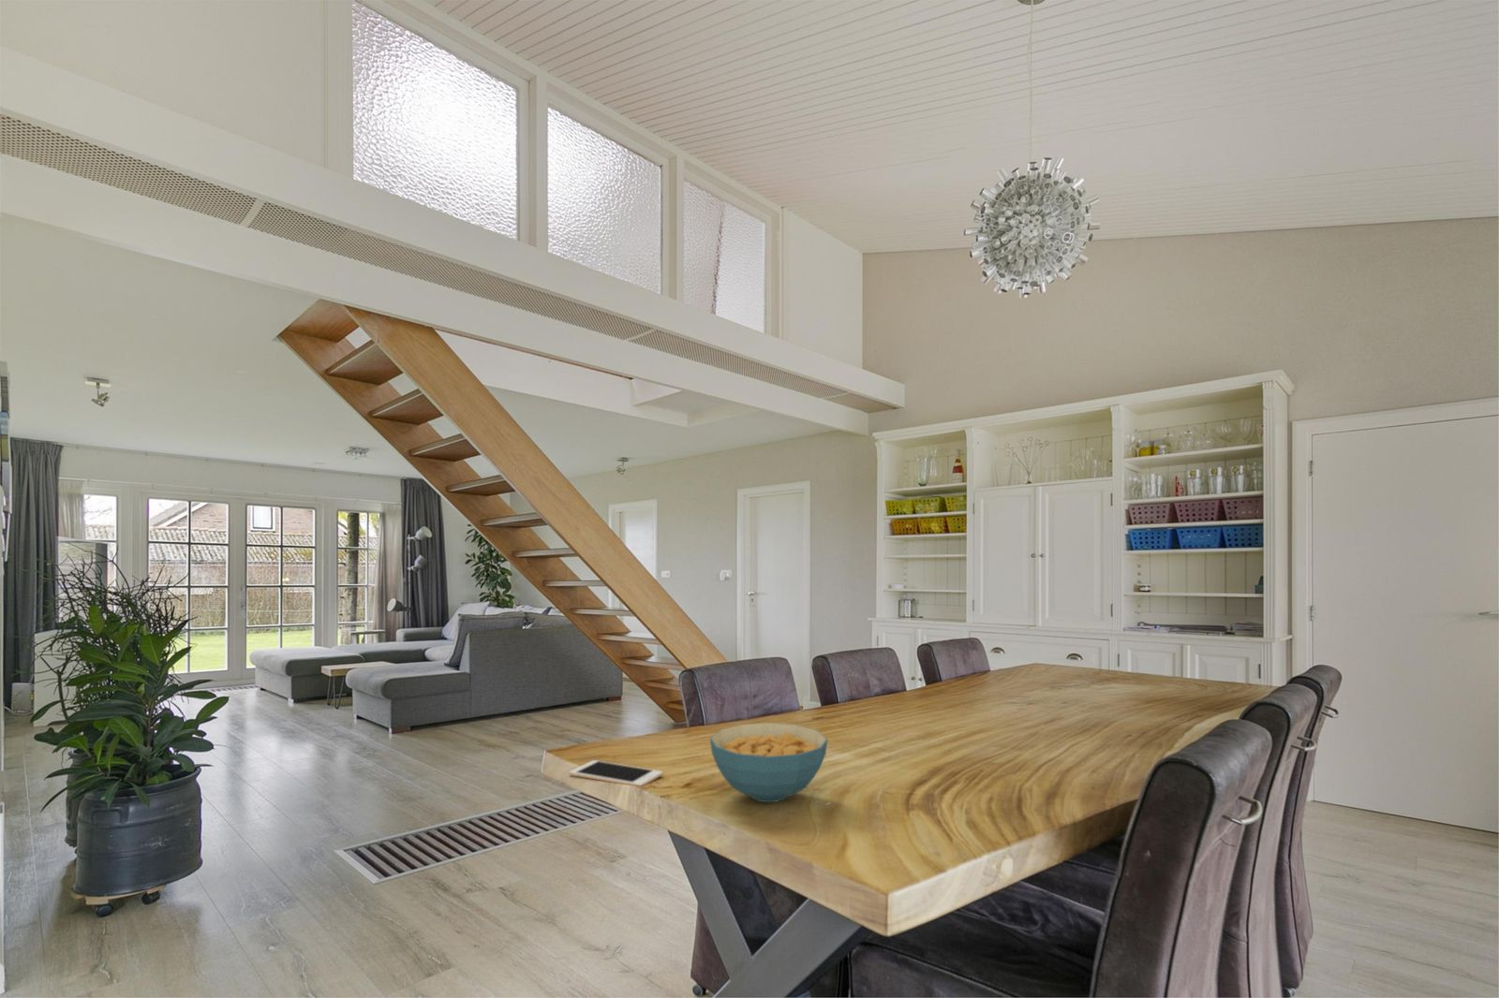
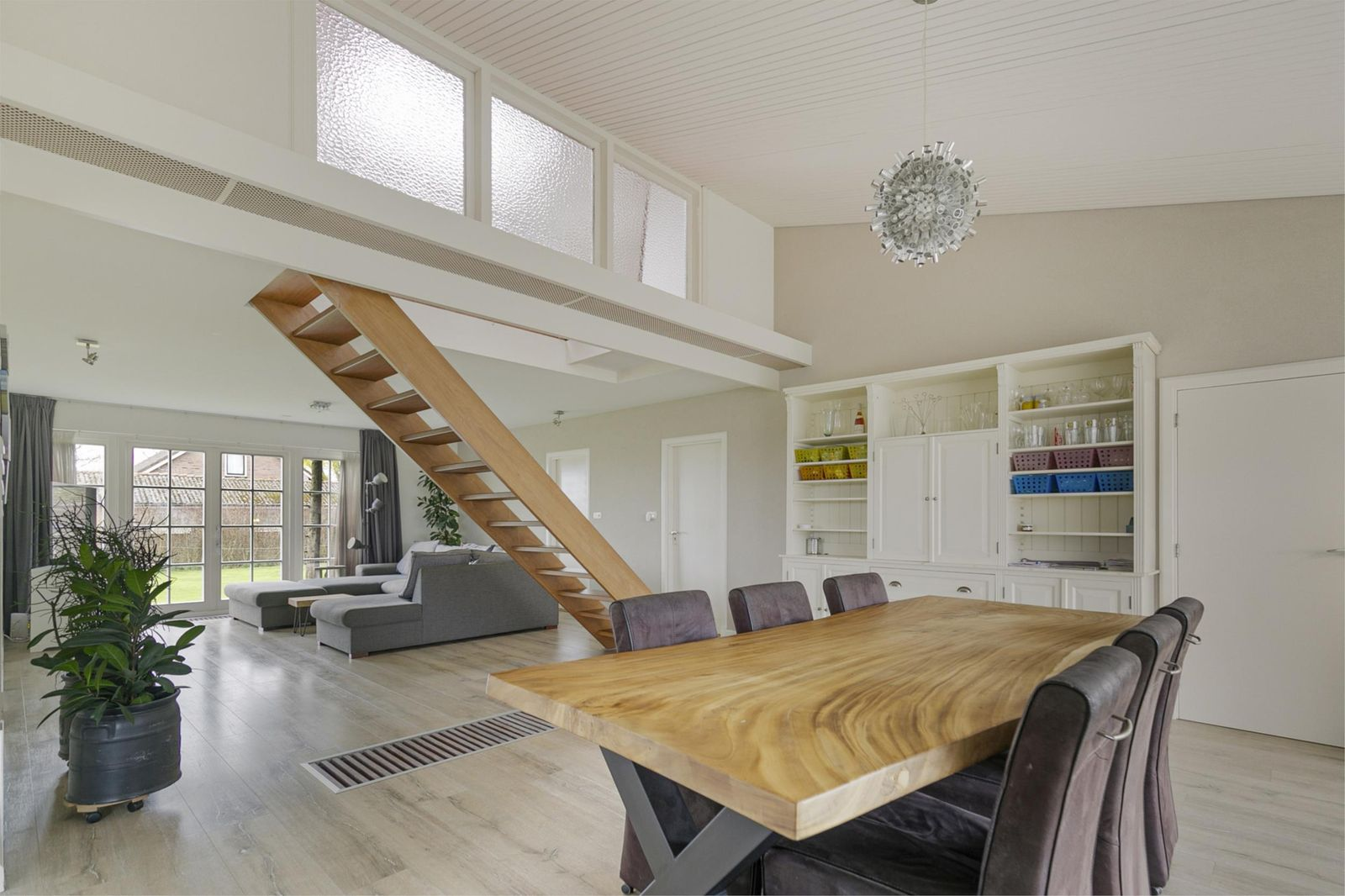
- cell phone (615, 773)
- cereal bowl (768, 766)
